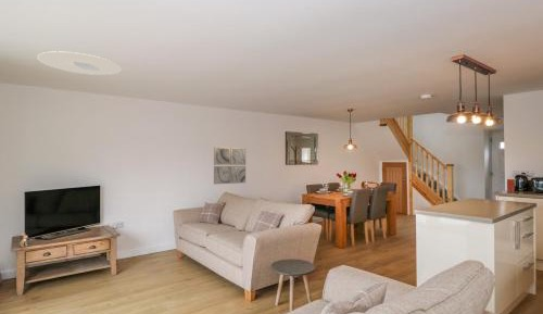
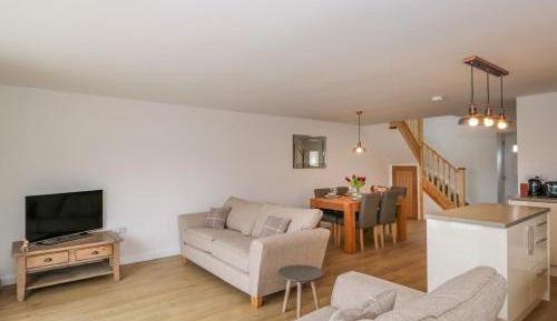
- ceiling light (81, 61)
- wall art (230, 164)
